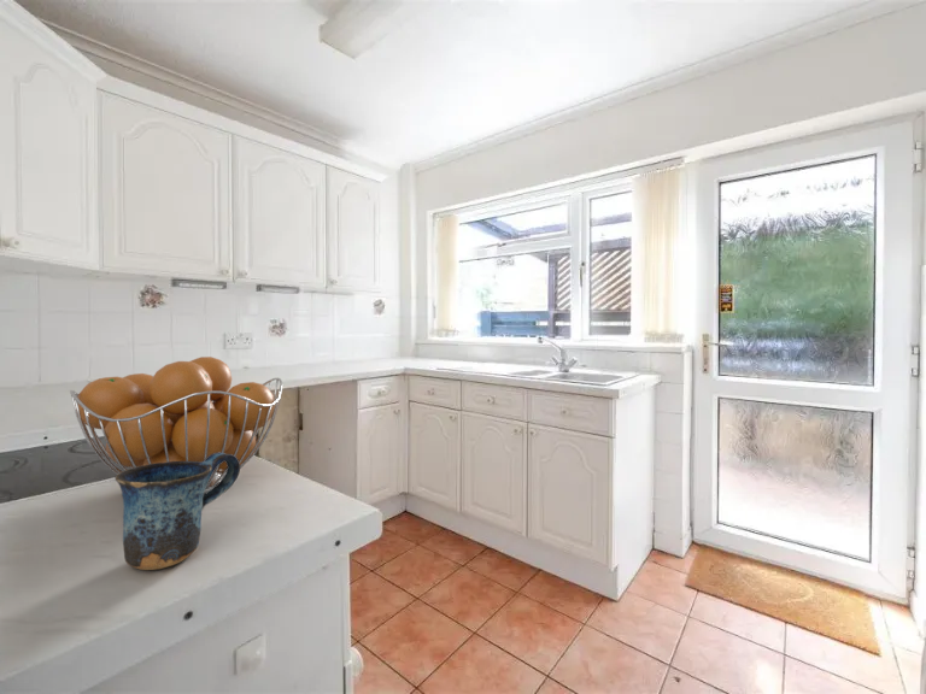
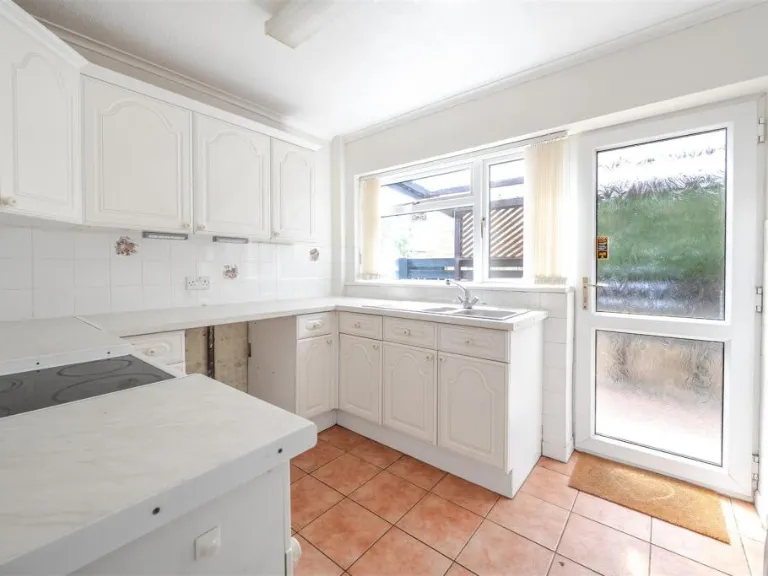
- fruit basket (188, 422)
- mug (183, 507)
